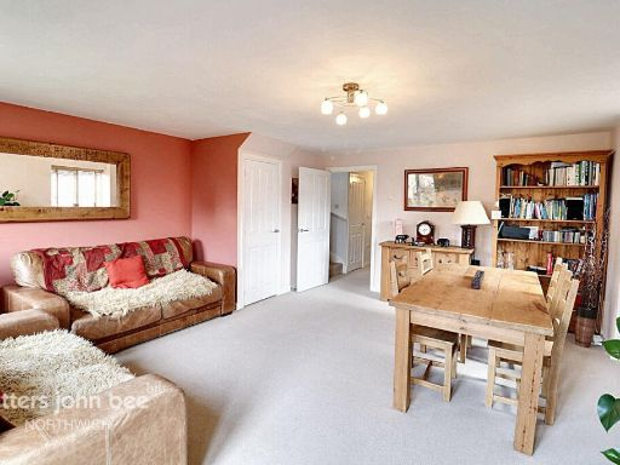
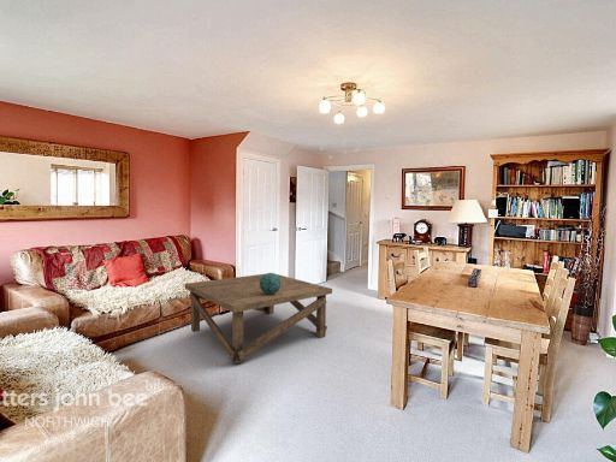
+ coffee table (256, 309)
+ decorative sphere (270, 283)
